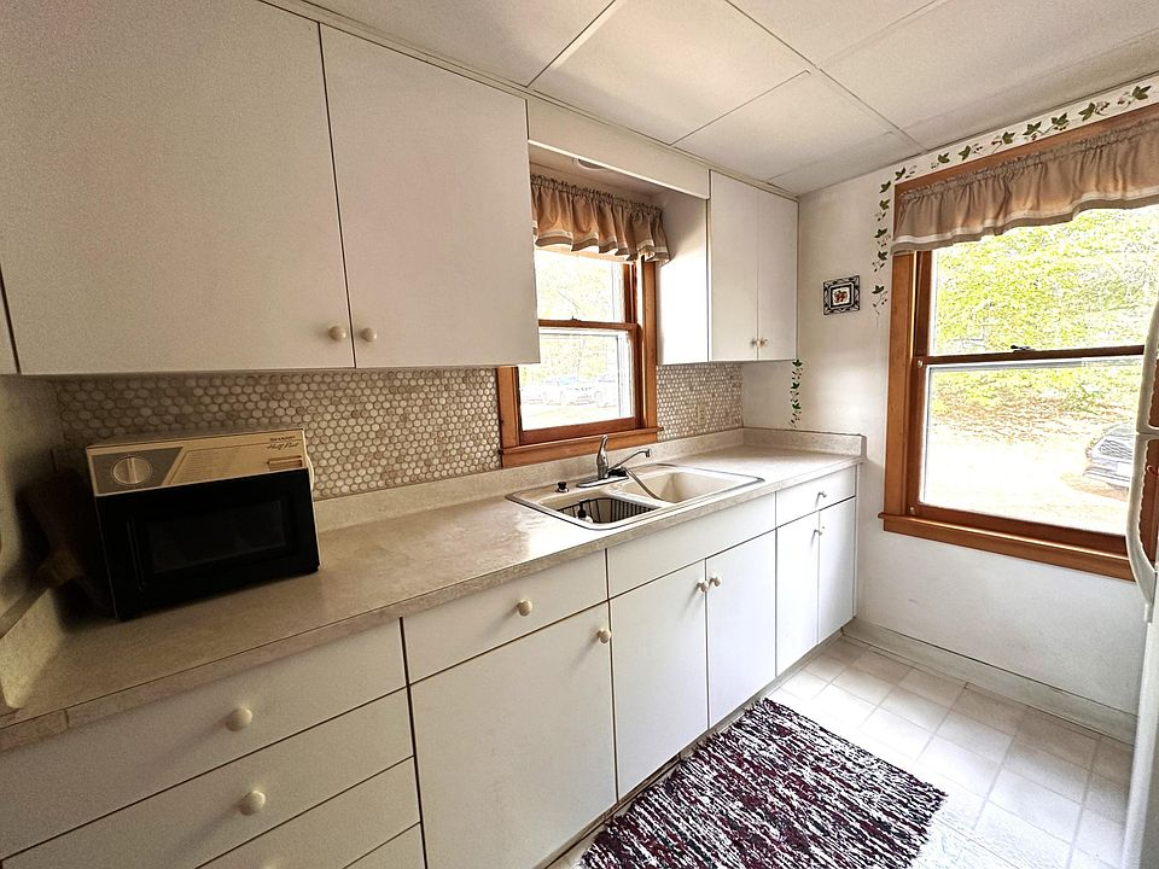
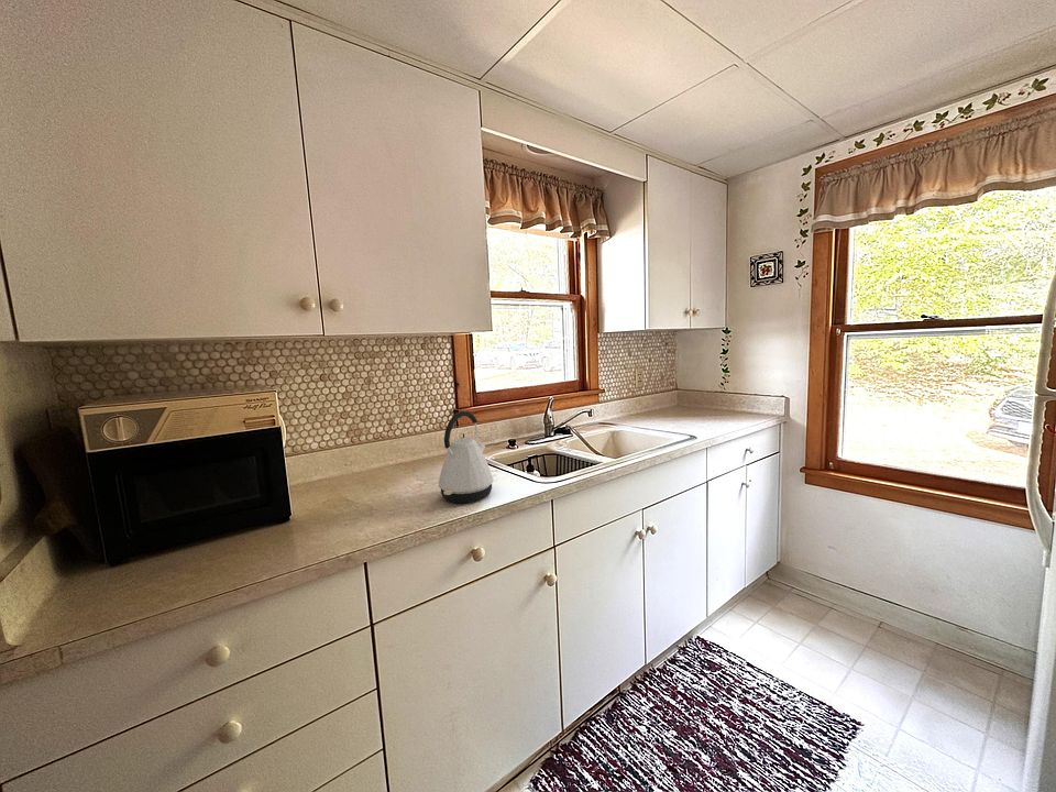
+ kettle (464, 453)
